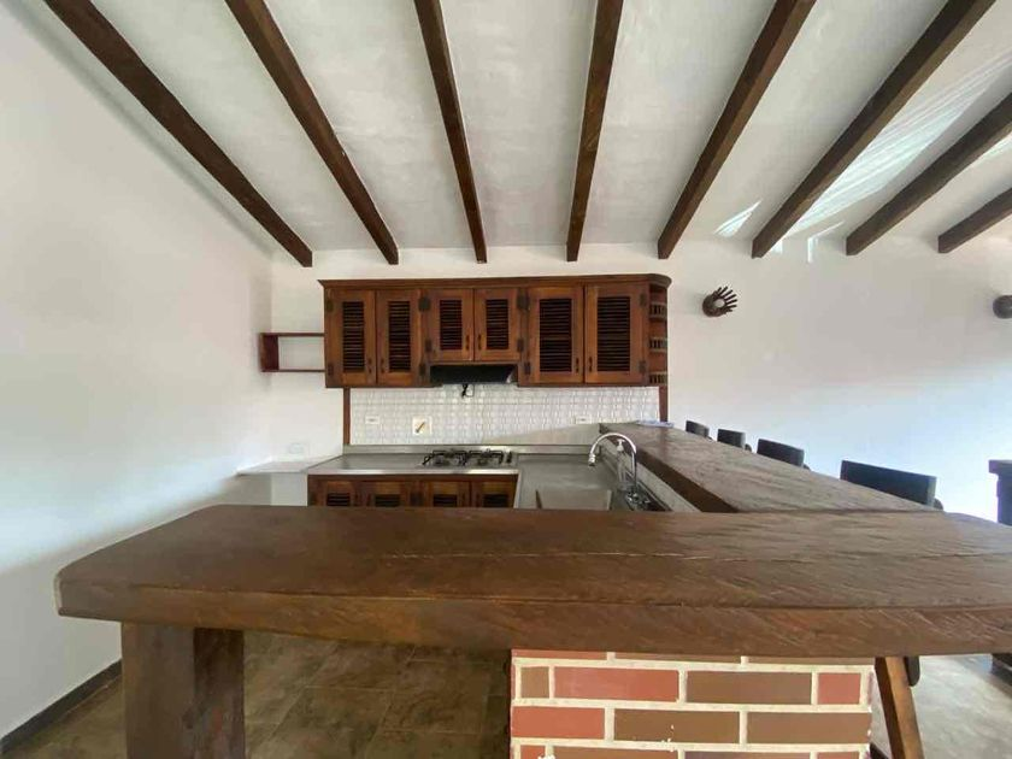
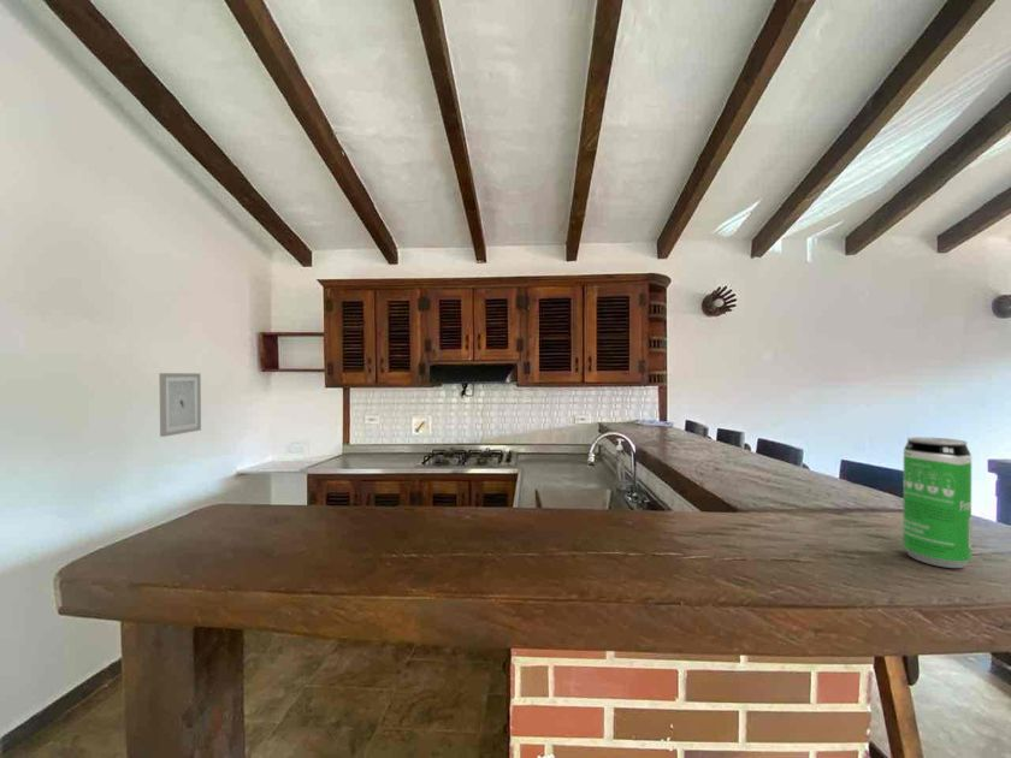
+ beverage can (935, 499)
+ wall art (181, 403)
